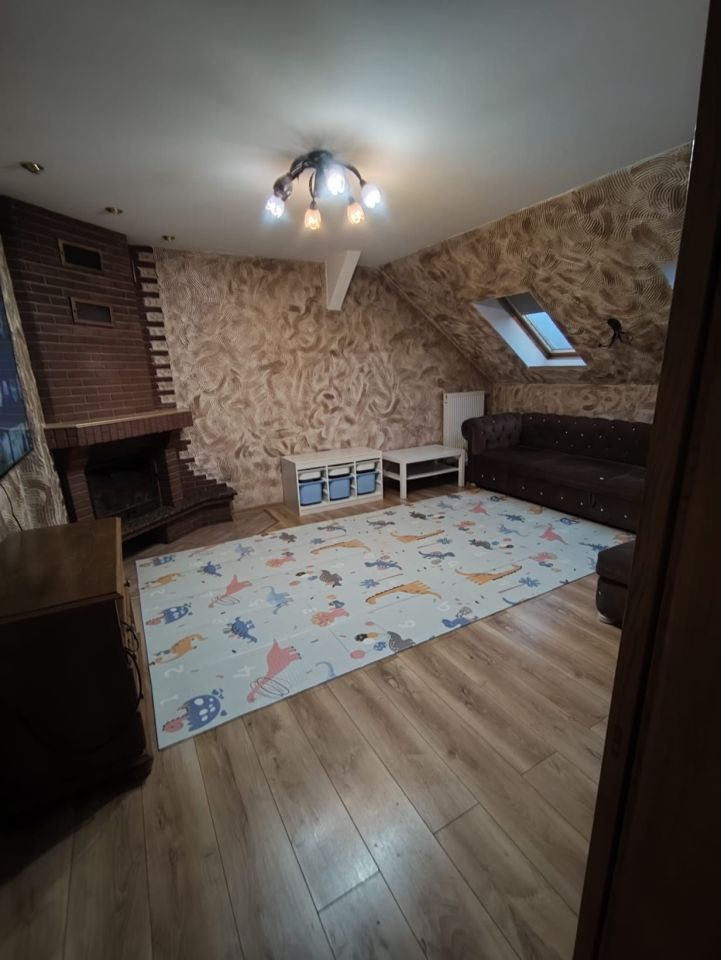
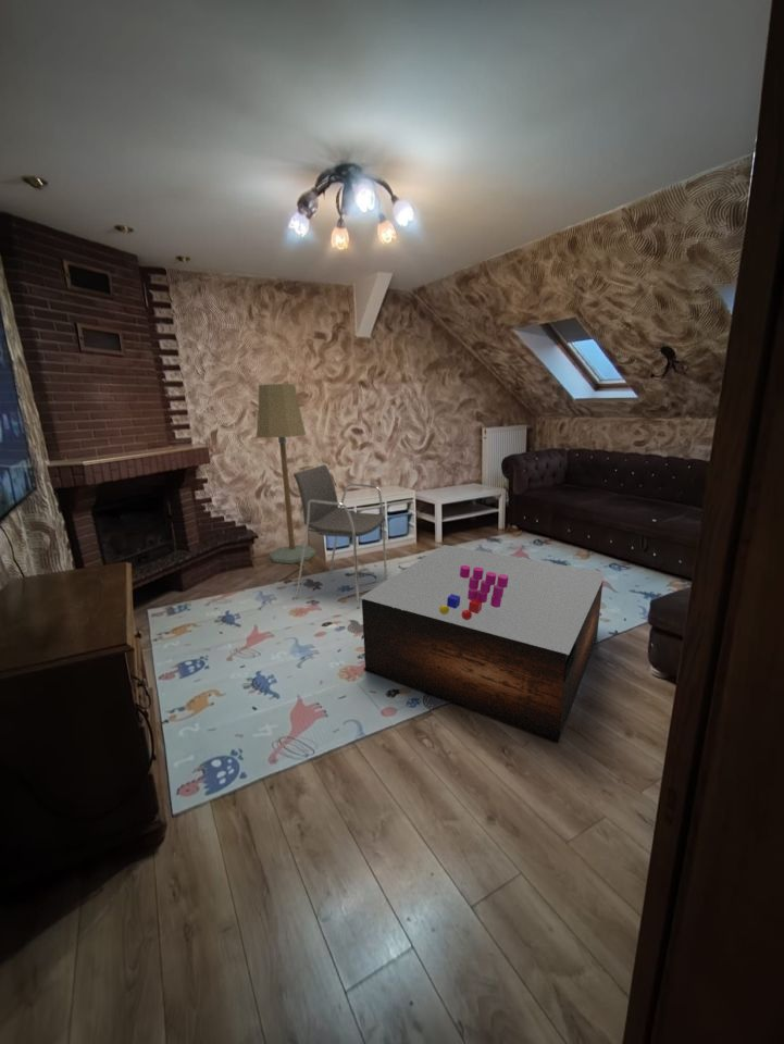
+ toy blocks (474, 593)
+ floor lamp (285, 474)
+ coffee table (487, 619)
+ armchair (341, 531)
